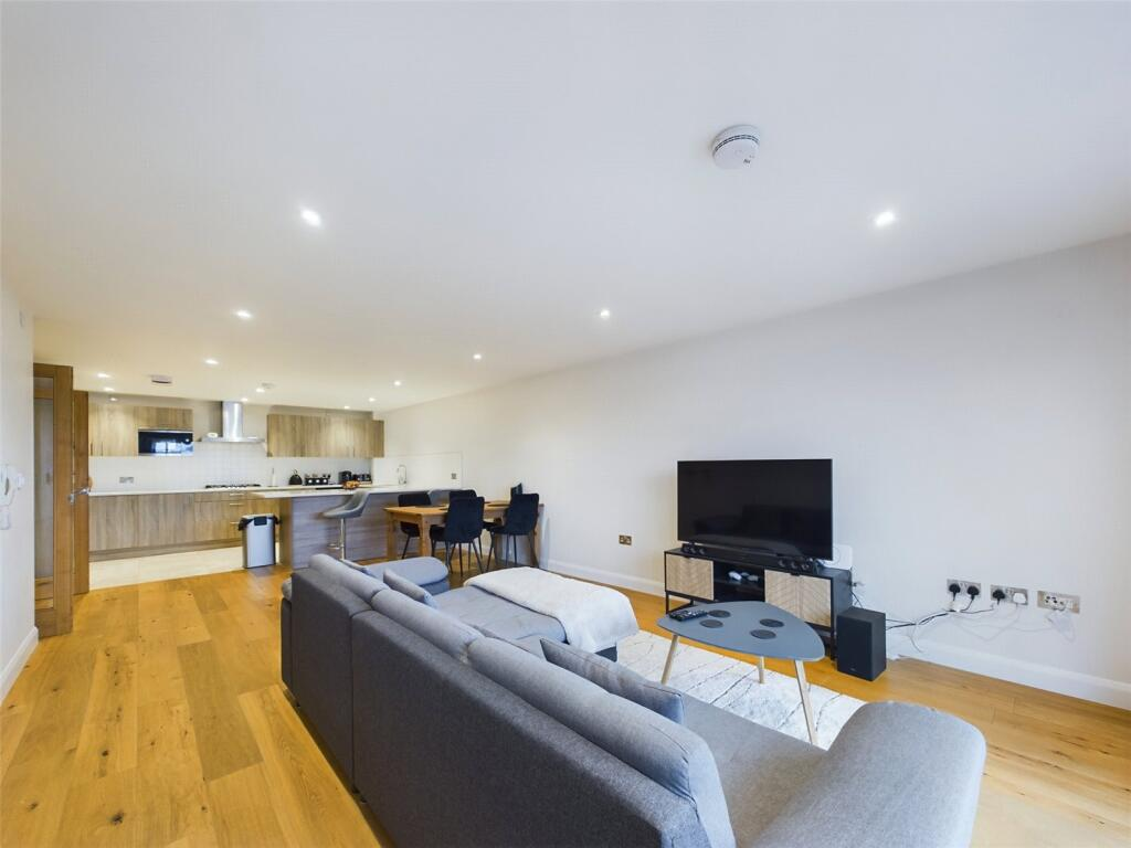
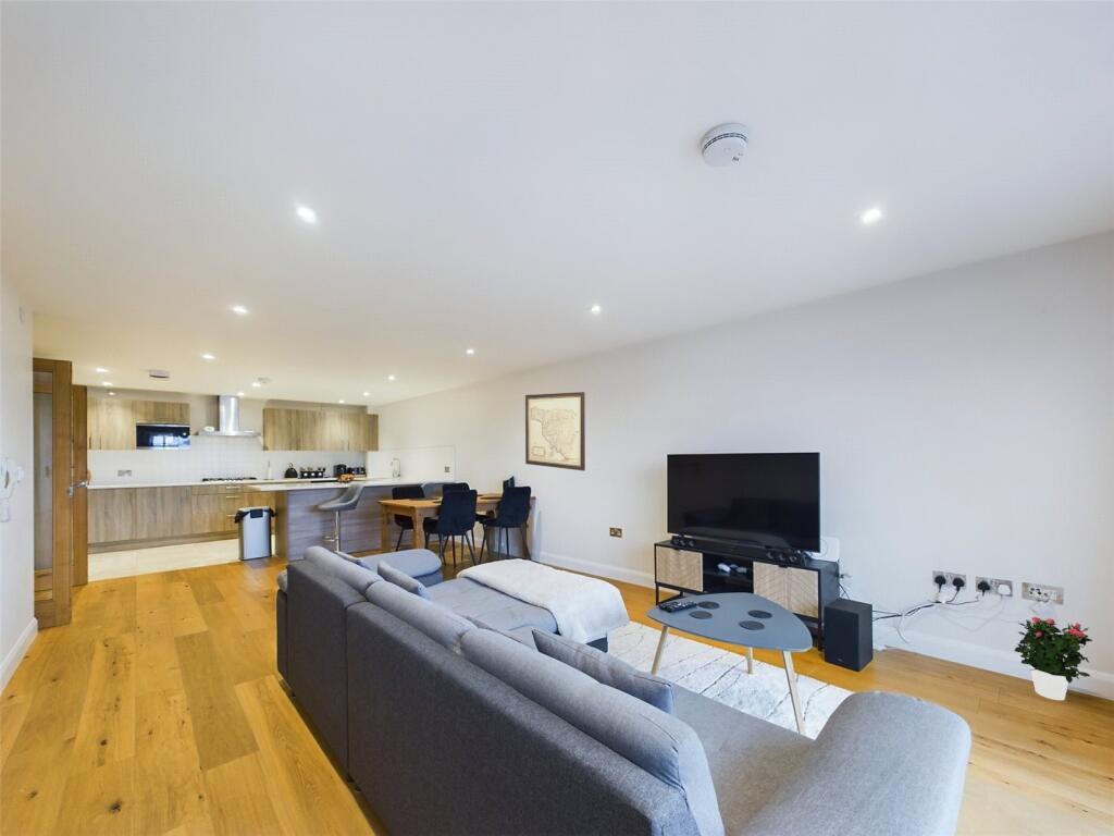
+ wall art (553, 430)
+ potted flower (1052, 656)
